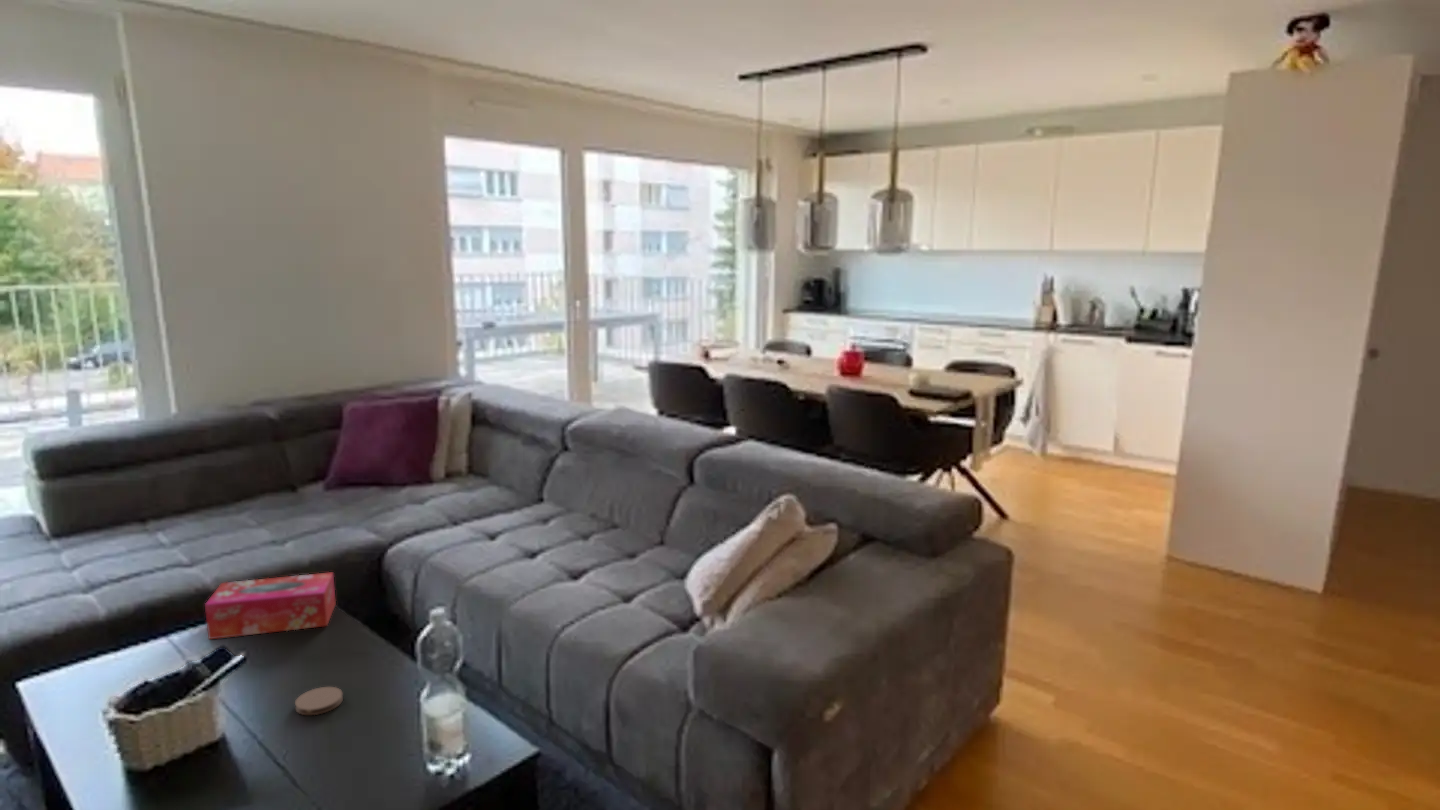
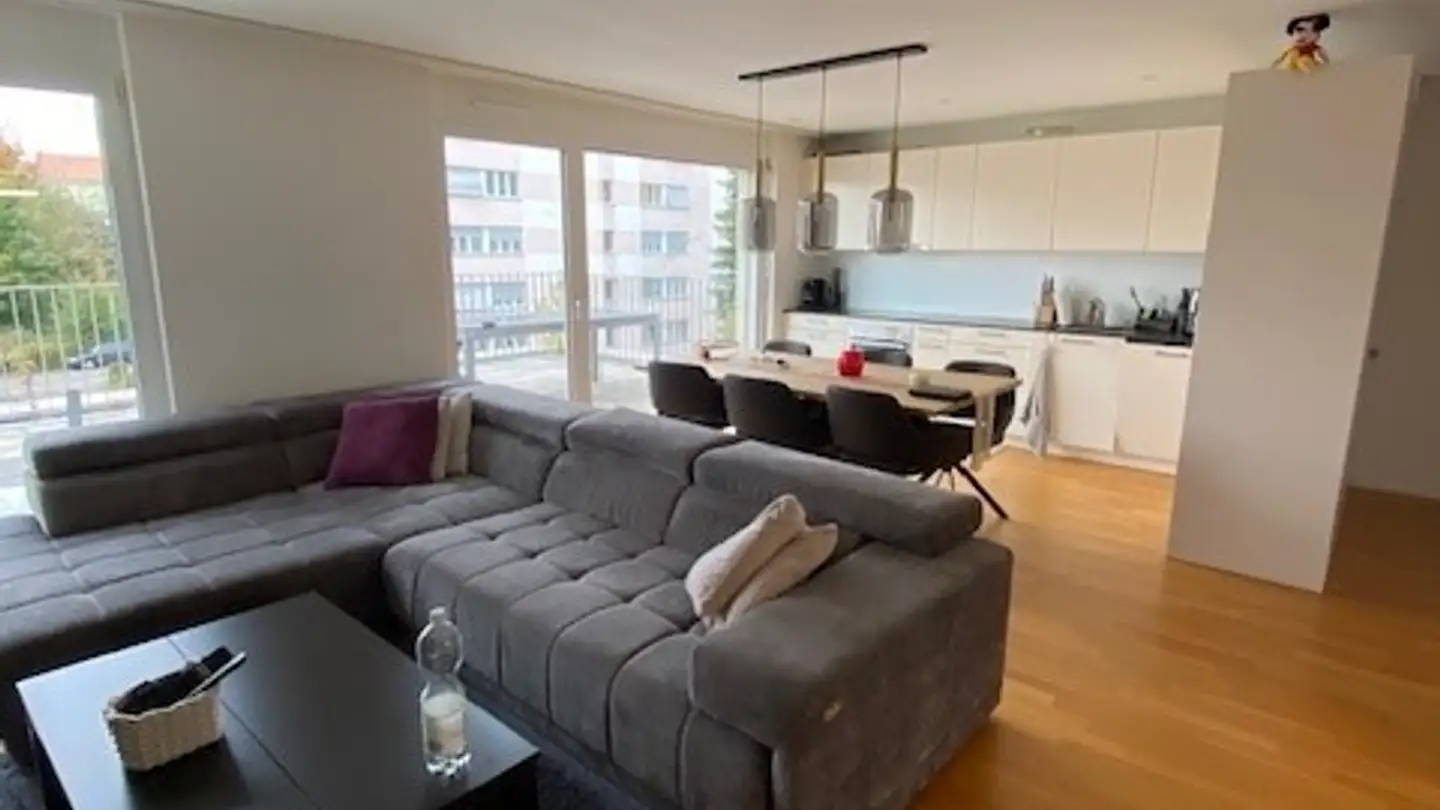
- tissue box (273, 604)
- coaster (319, 700)
